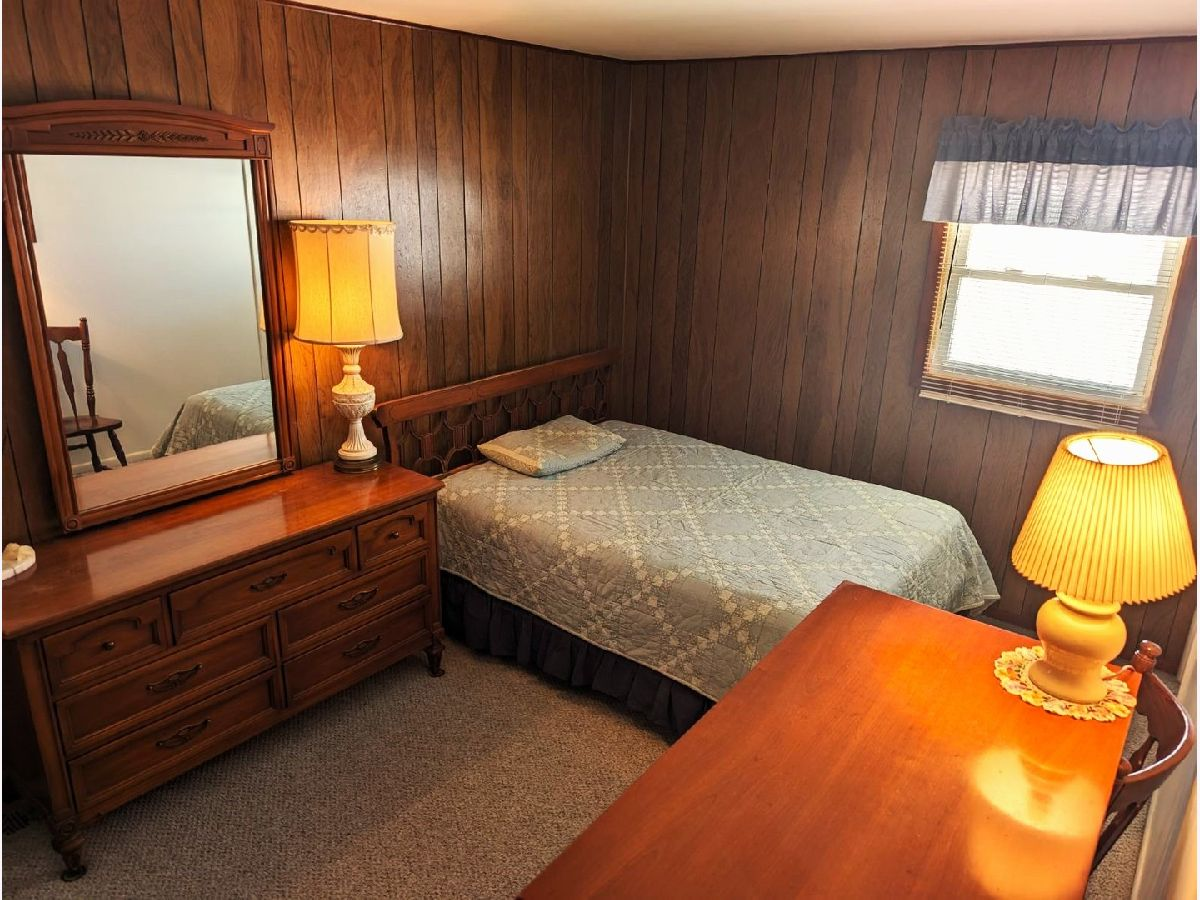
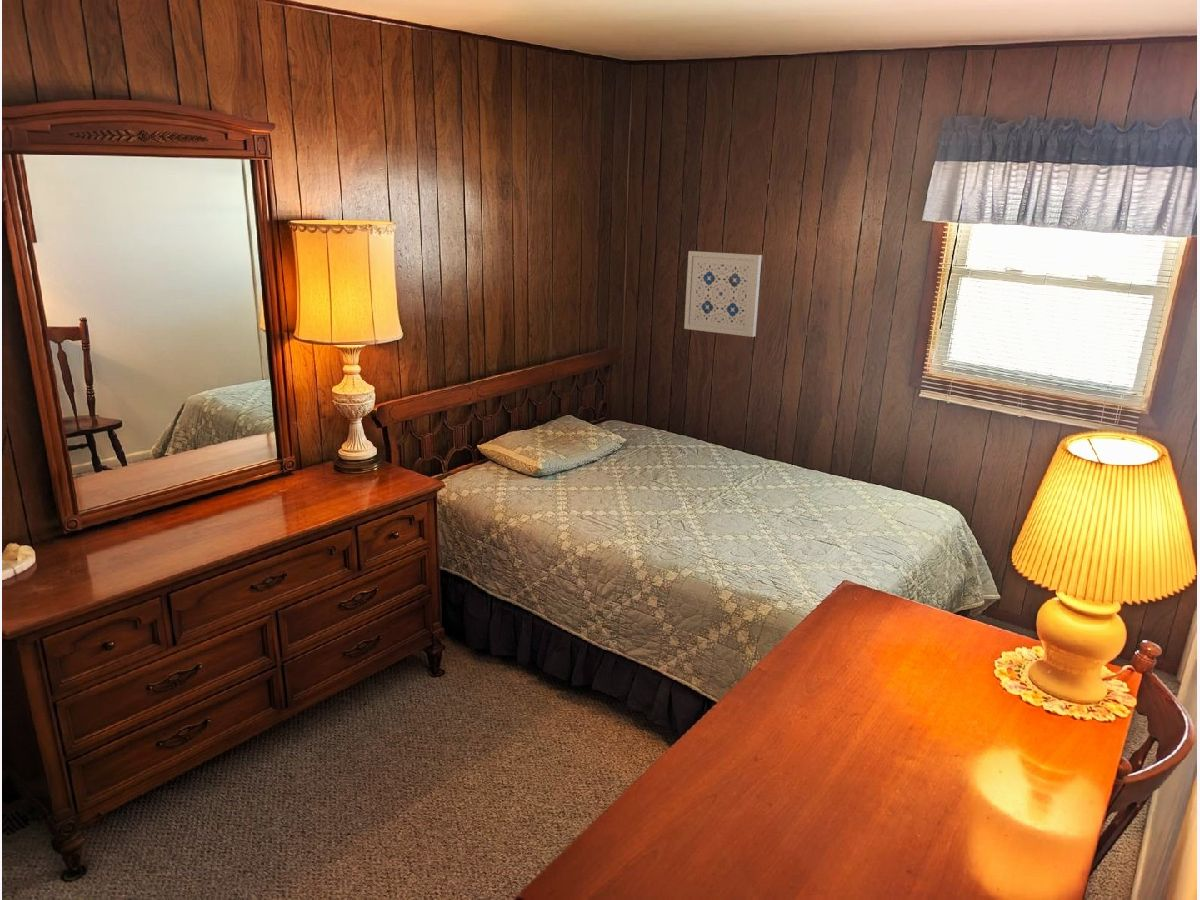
+ wall art (721, 293)
